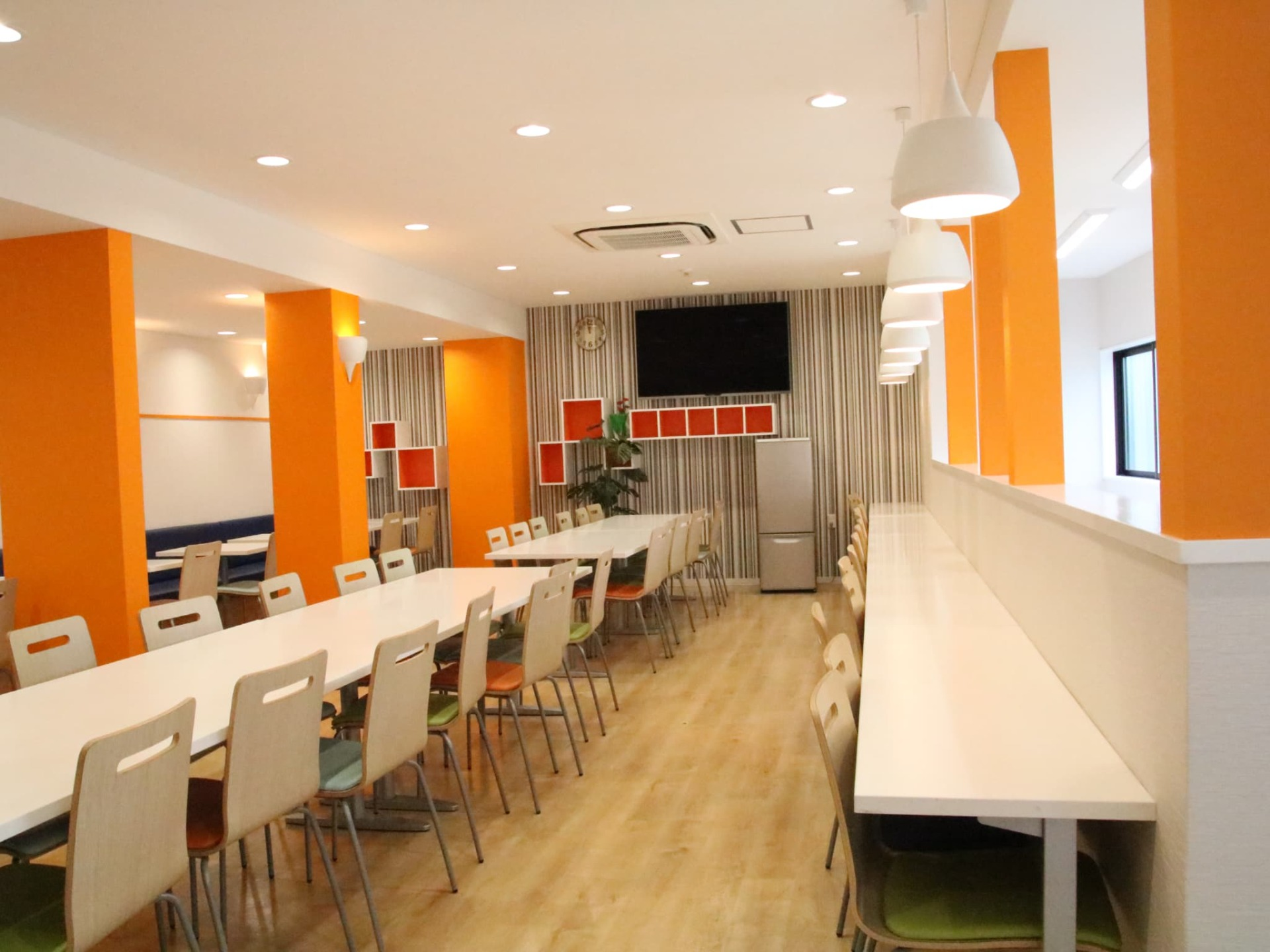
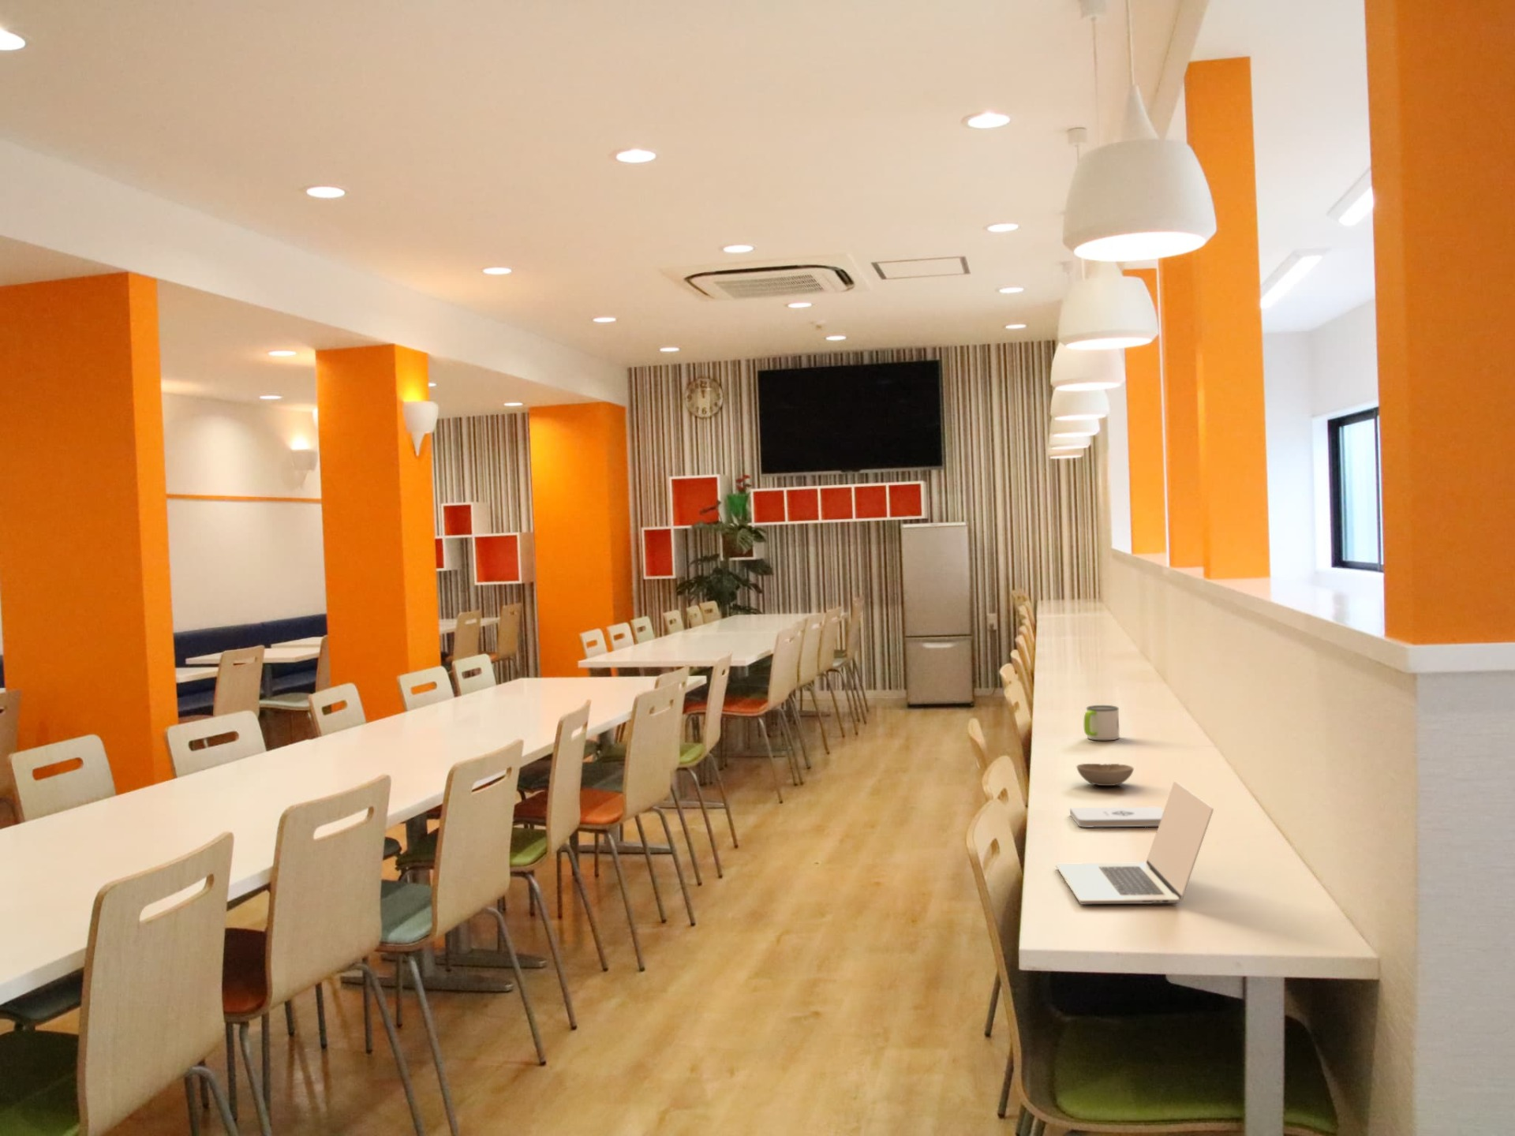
+ bowl (1106, 774)
+ mug (1099, 723)
+ laptop (1151, 846)
+ notepad (1120, 816)
